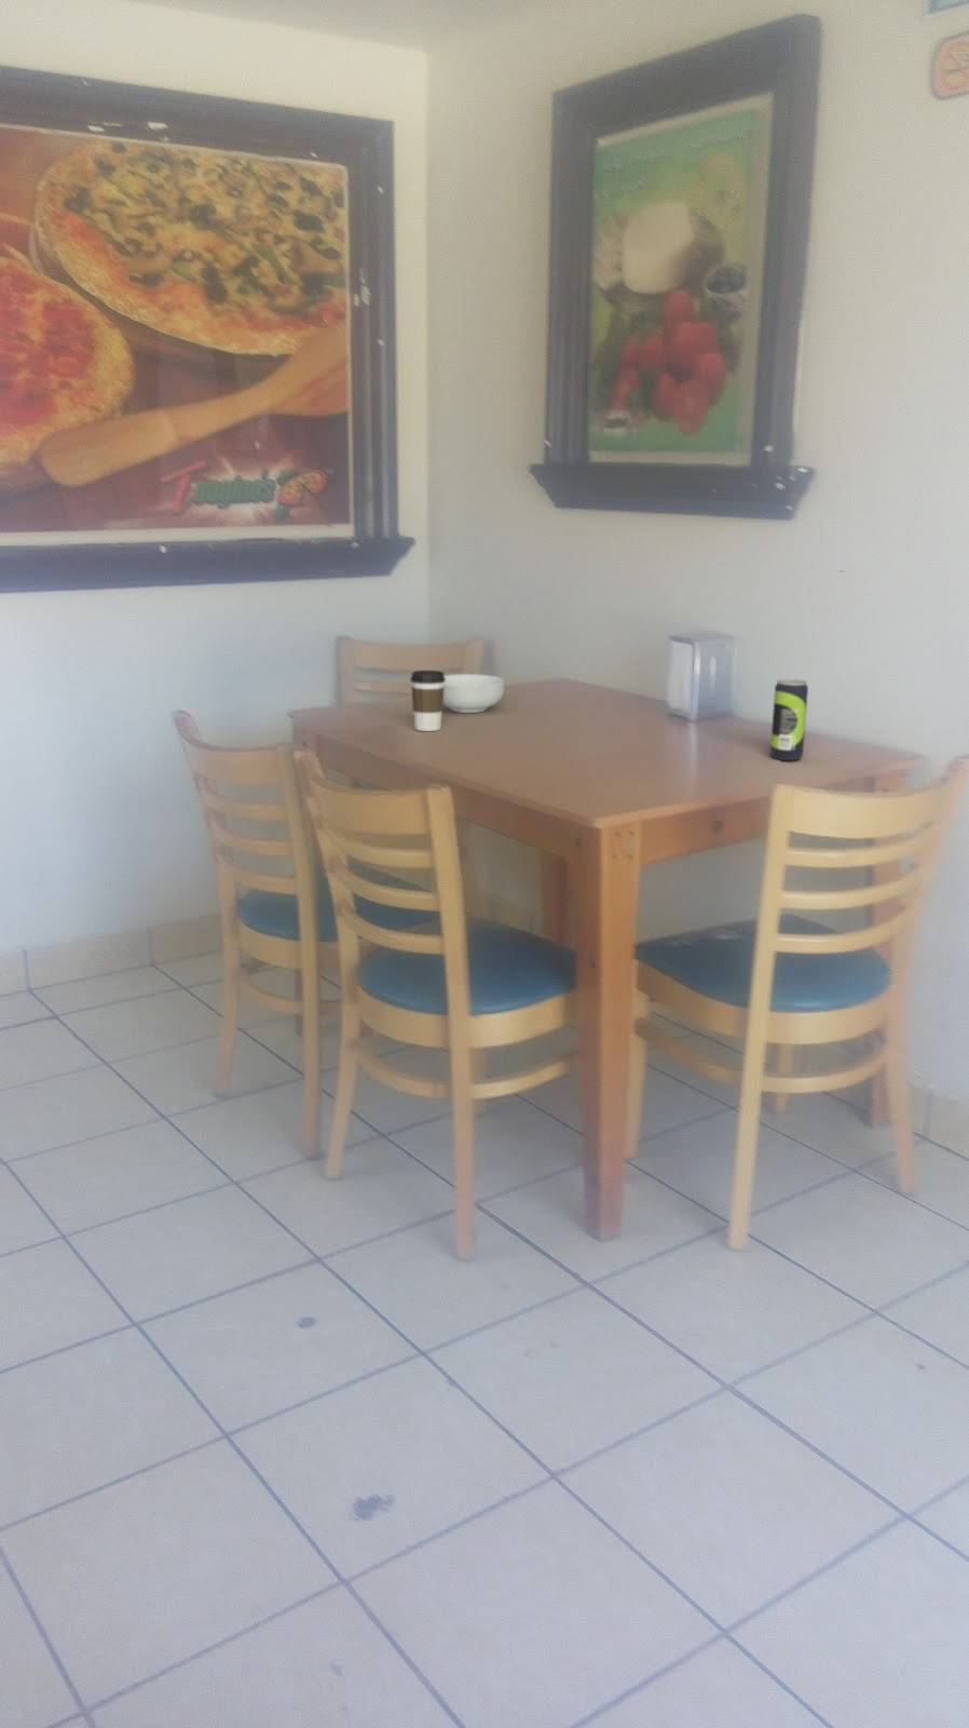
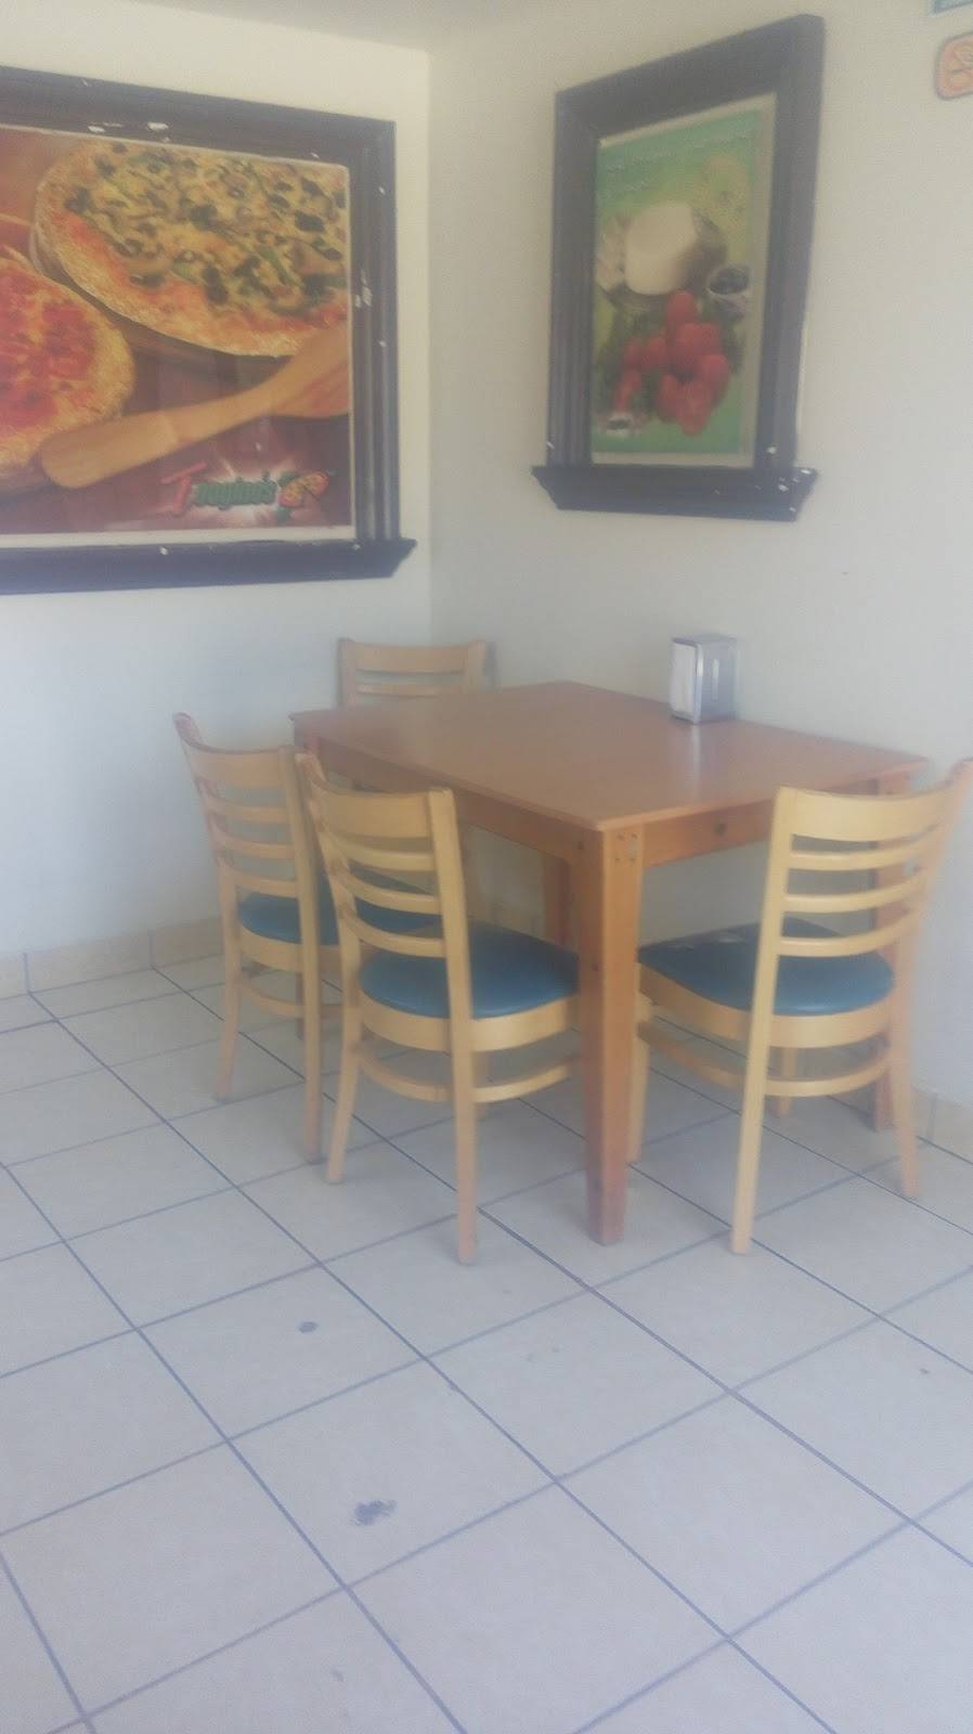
- beverage can (789, 719)
- coffee cup (427, 700)
- cereal bowl (467, 694)
